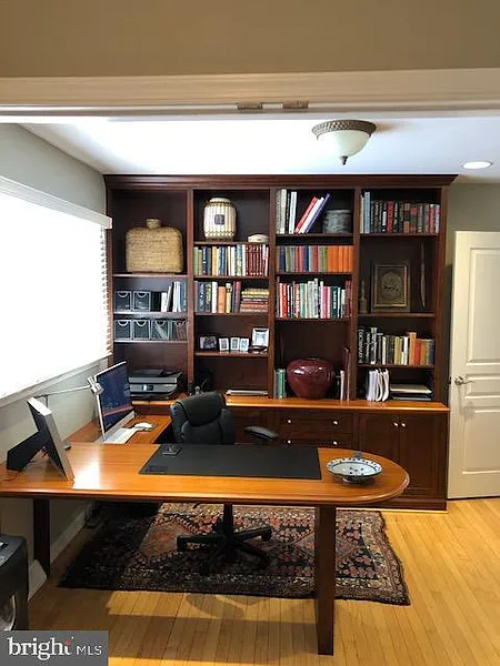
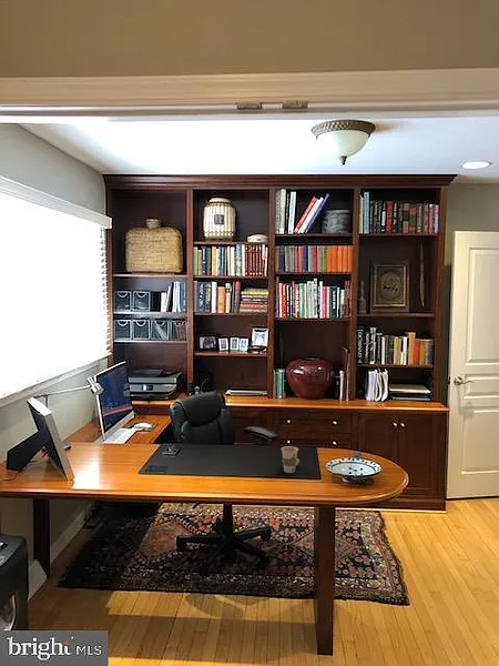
+ cup (289, 458)
